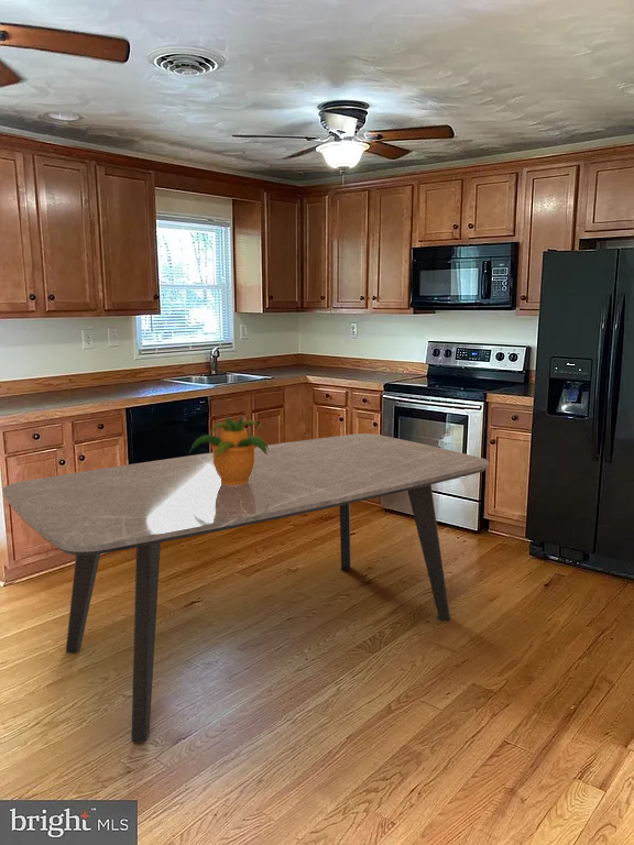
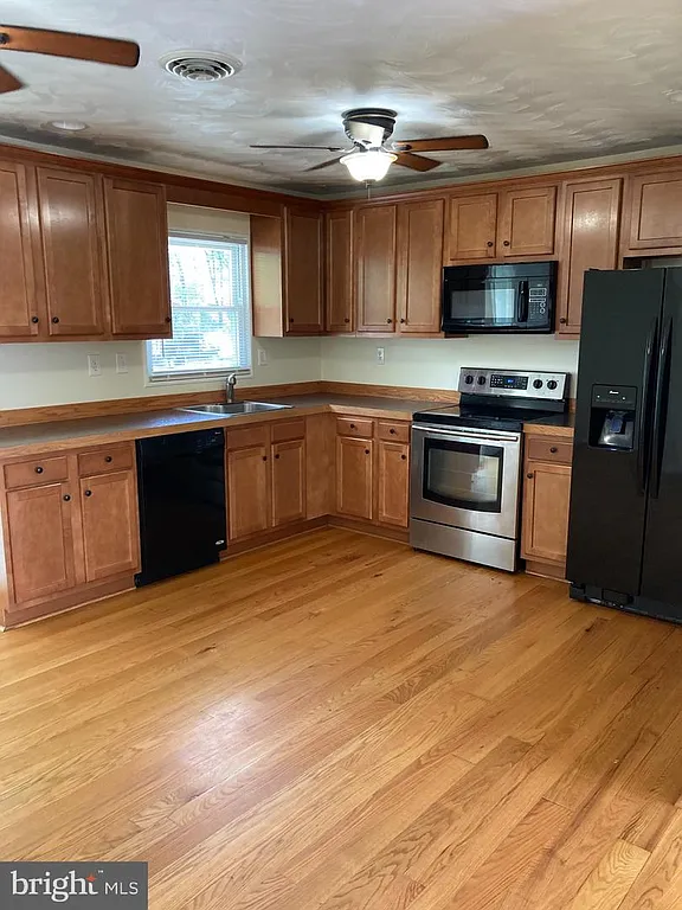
- dining table (262, 522)
- potted plant (237, 448)
